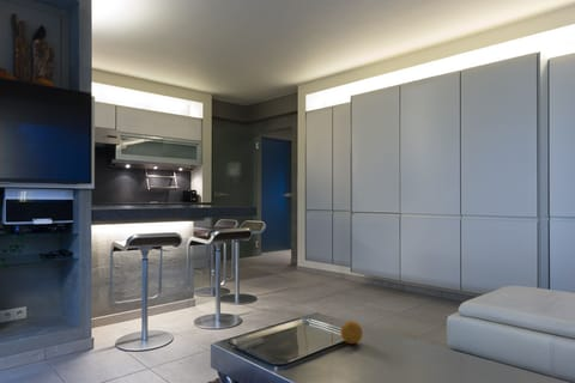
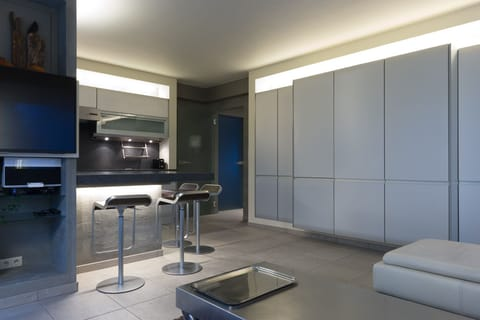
- fruit (351, 332)
